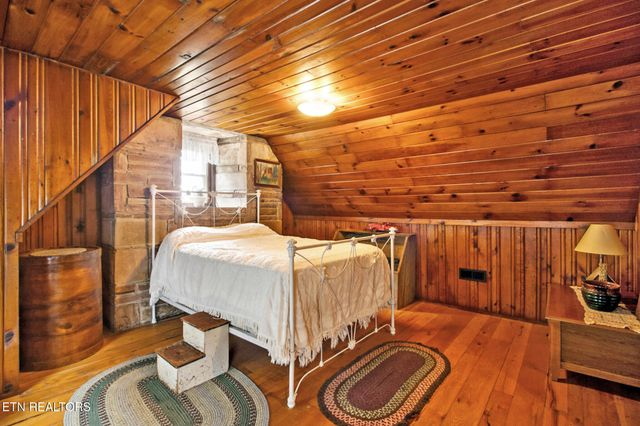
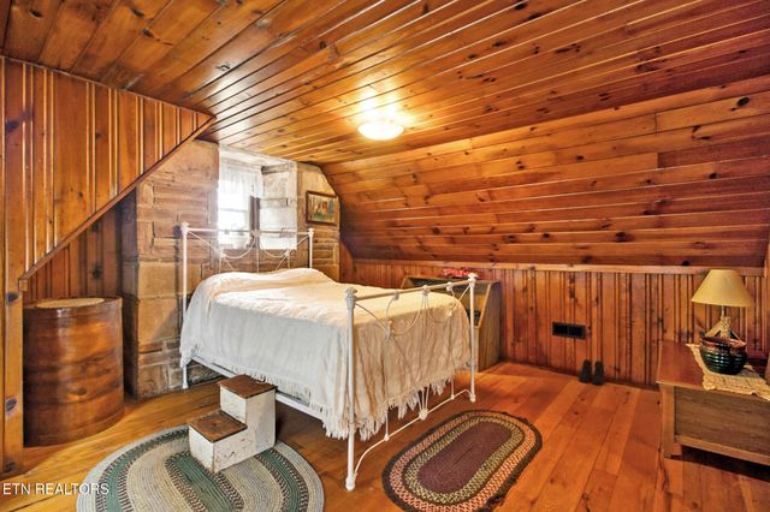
+ boots (590, 370)
